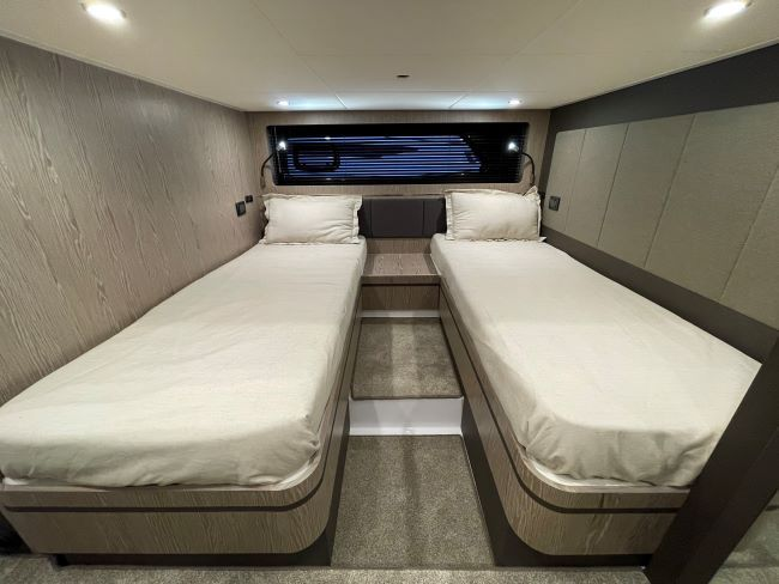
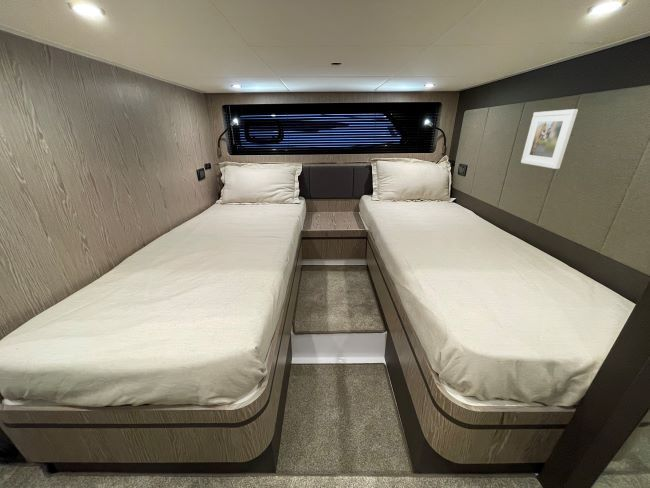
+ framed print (546, 139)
